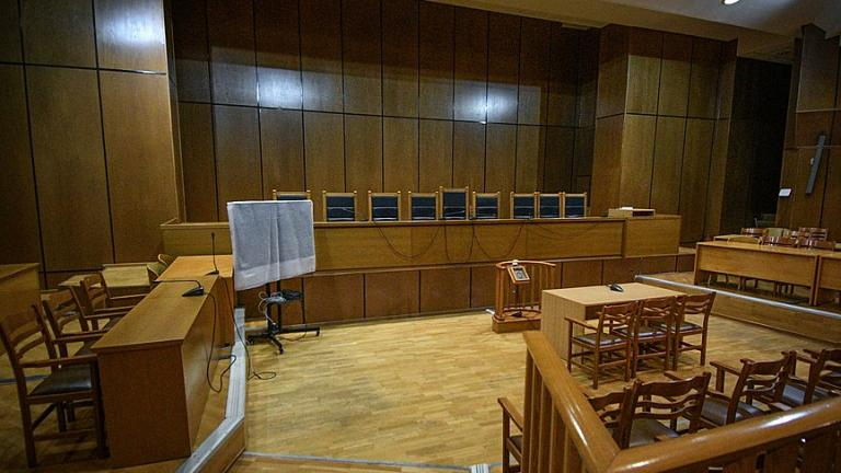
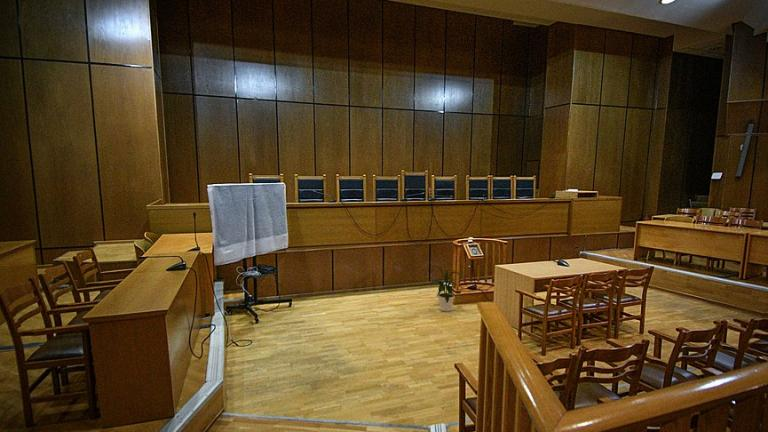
+ house plant (445, 287)
